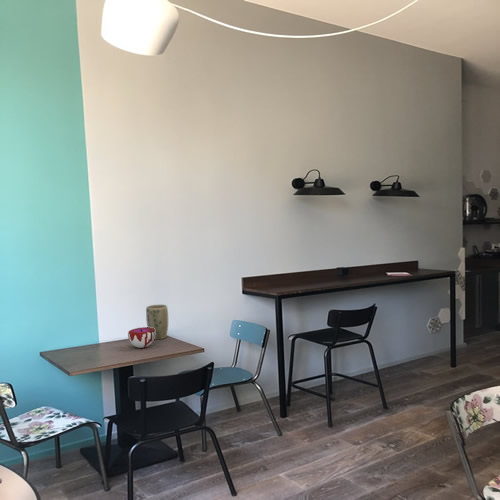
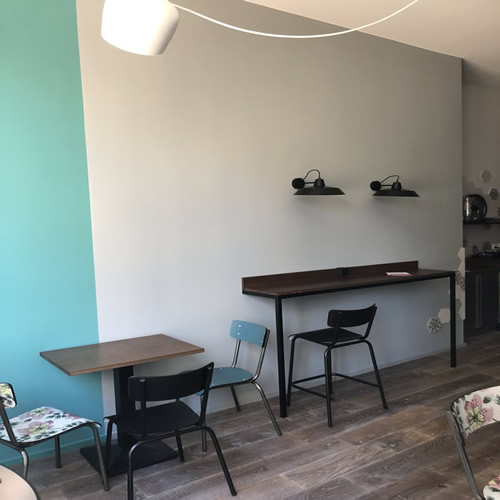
- decorative bowl (141, 338)
- plant pot (157, 322)
